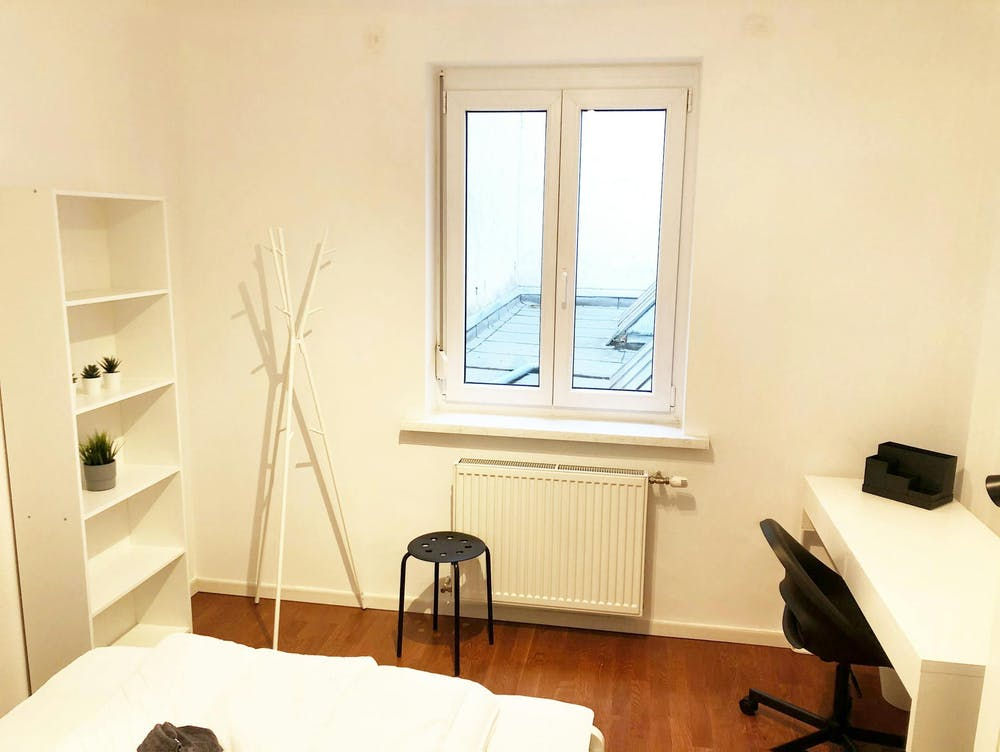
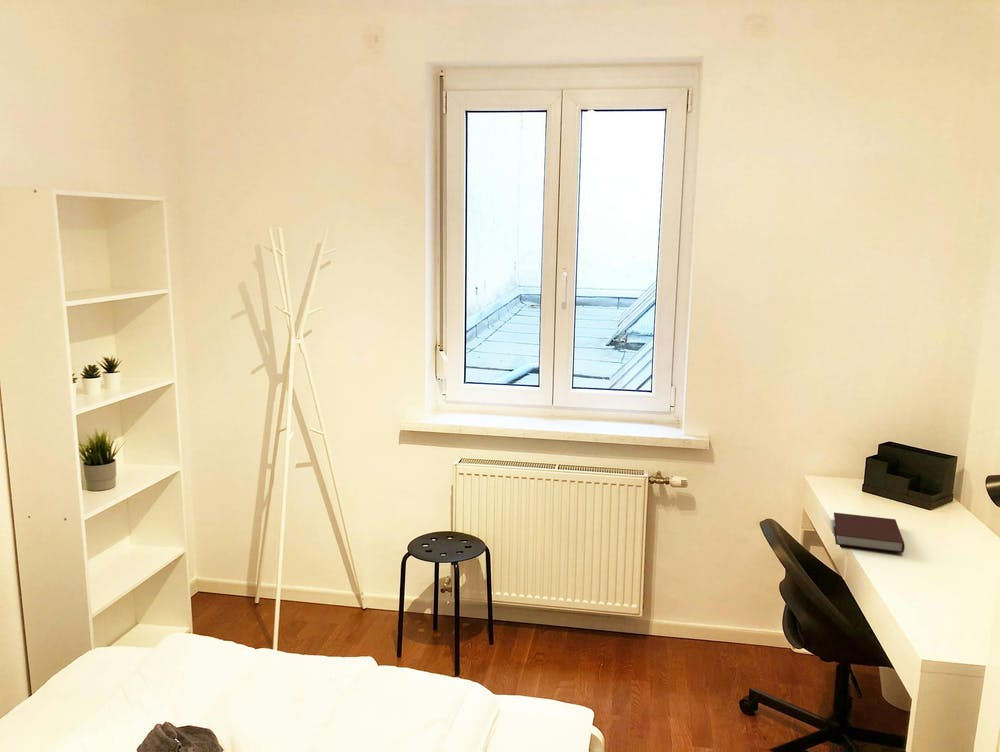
+ notebook (866, 531)
